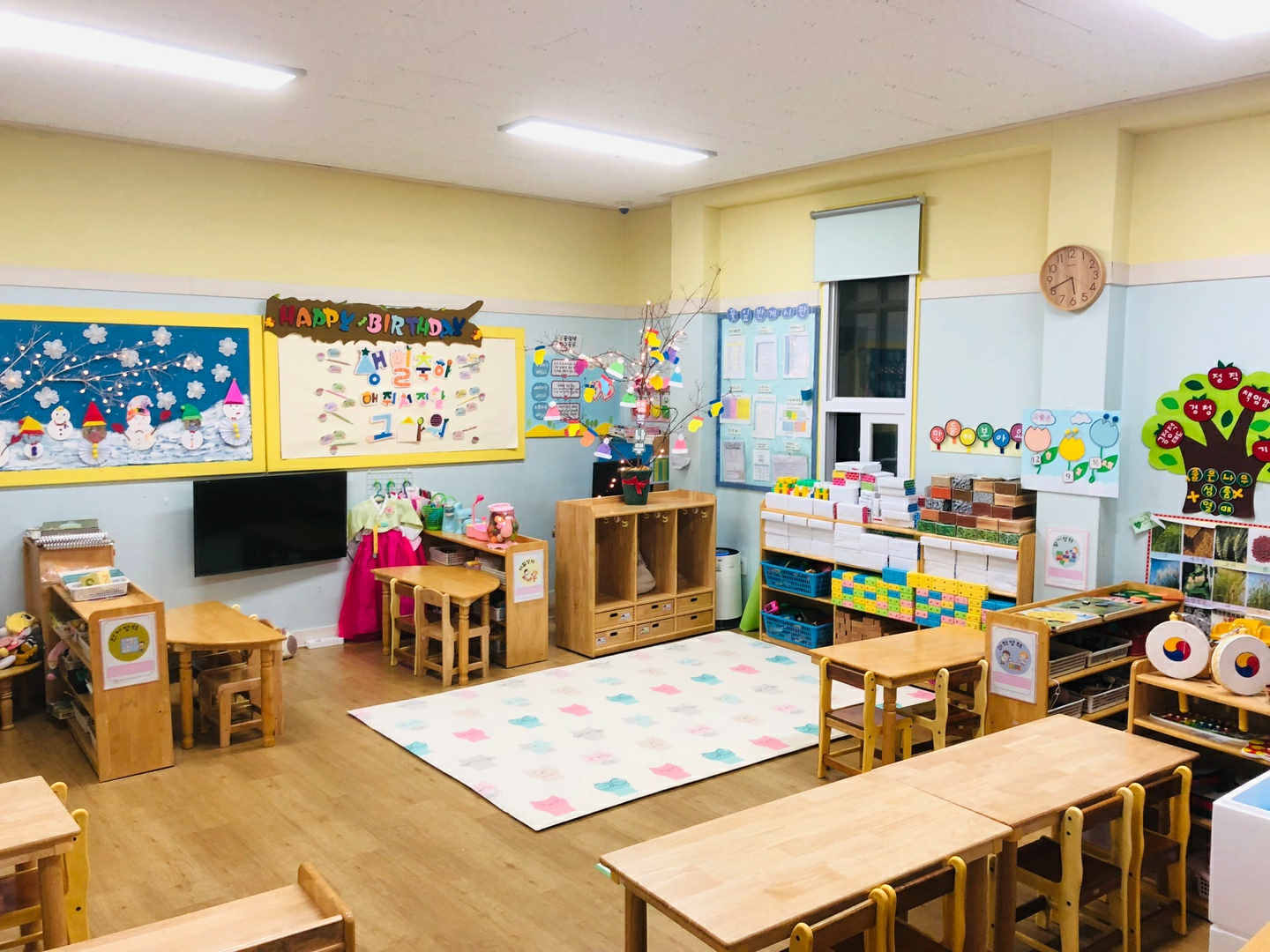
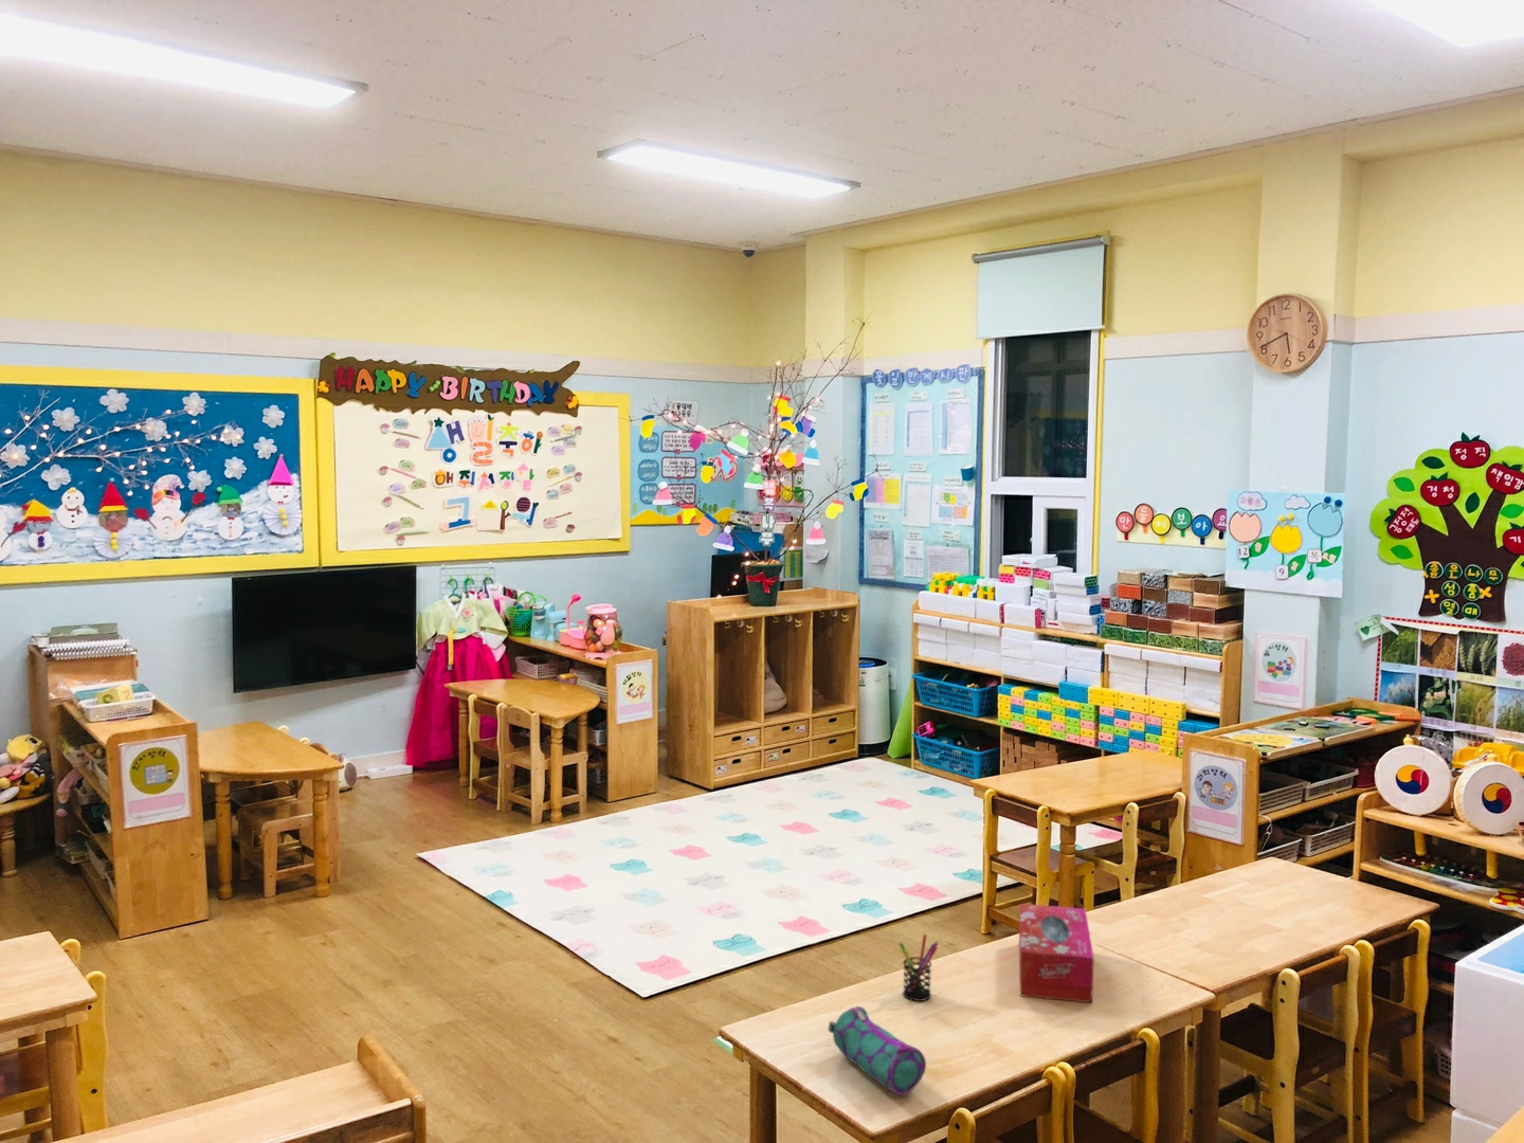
+ tissue box (1054, 951)
+ pen holder (914, 964)
+ pencil case (876, 1048)
